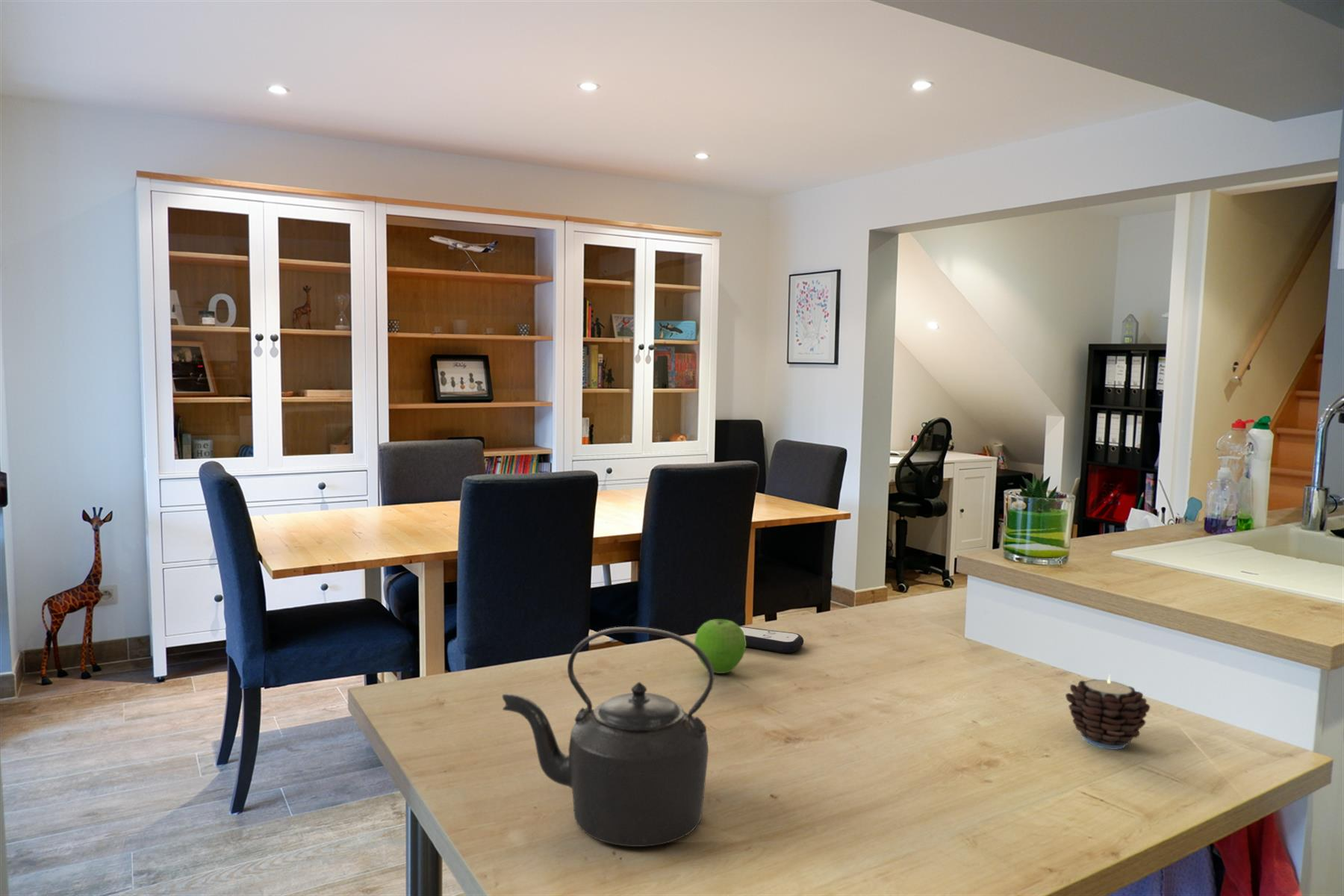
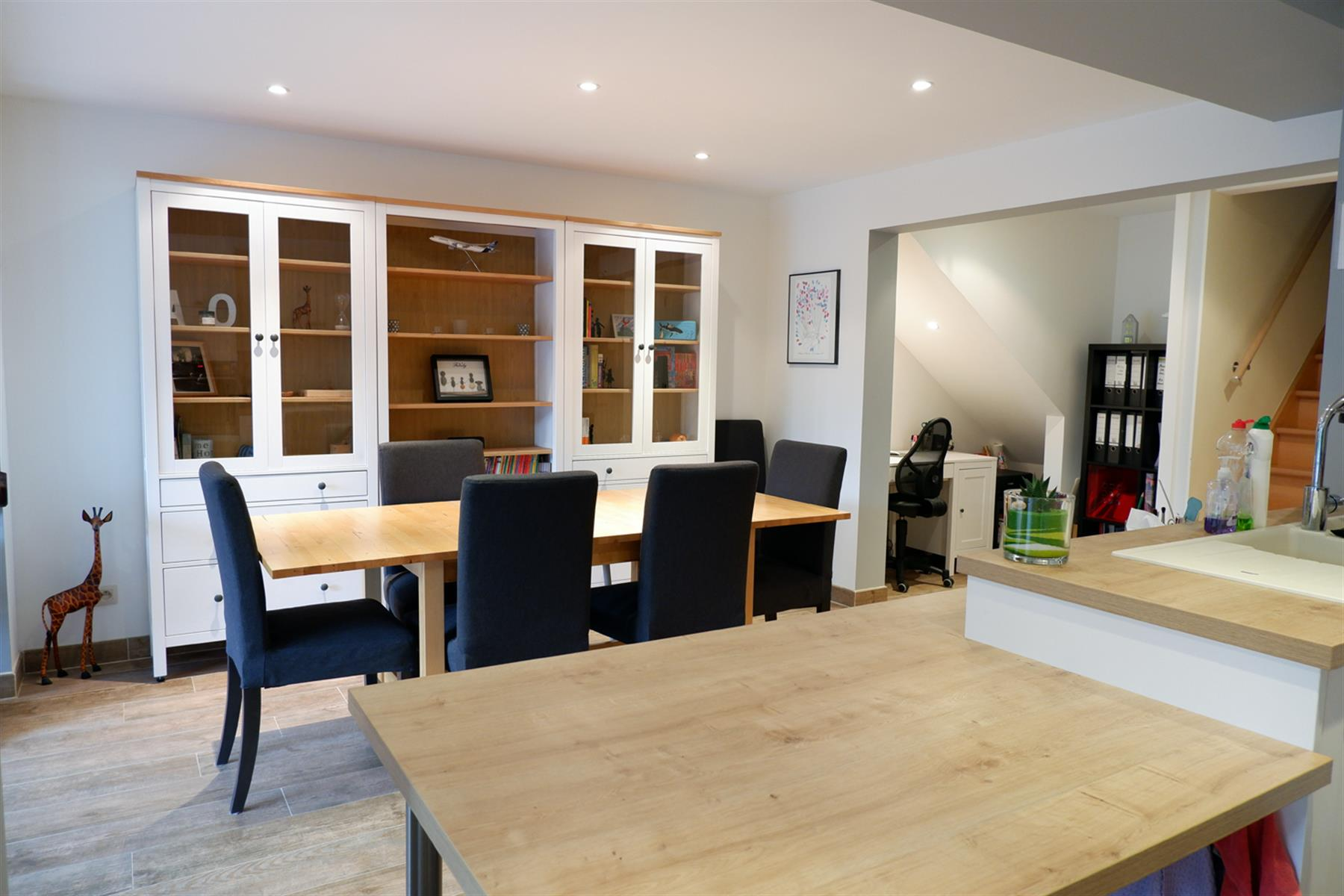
- fruit (720, 646)
- candle (1107, 708)
- kettle (605, 719)
- remote control (755, 637)
